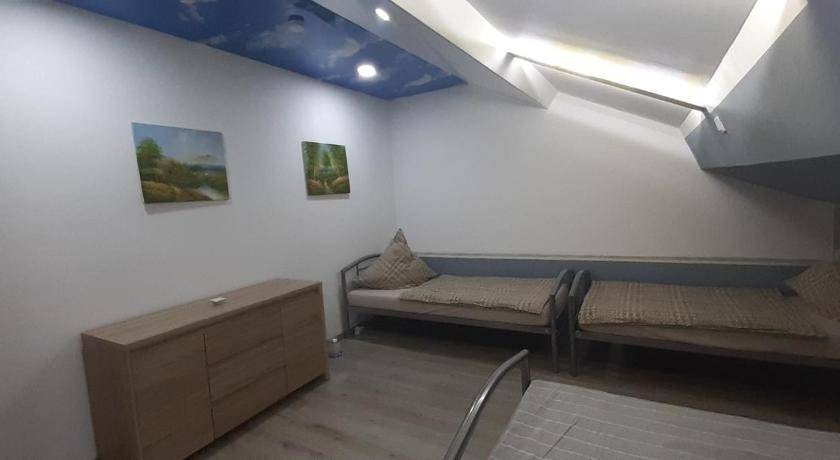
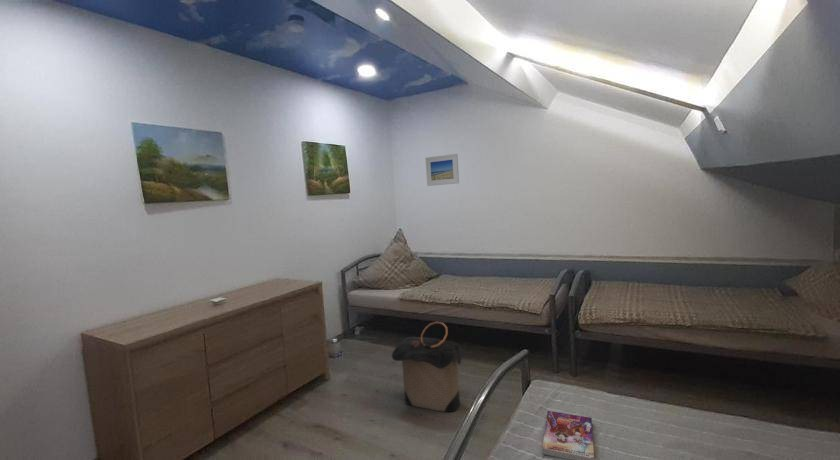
+ book (568, 434)
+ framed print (441, 170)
+ laundry hamper (427, 364)
